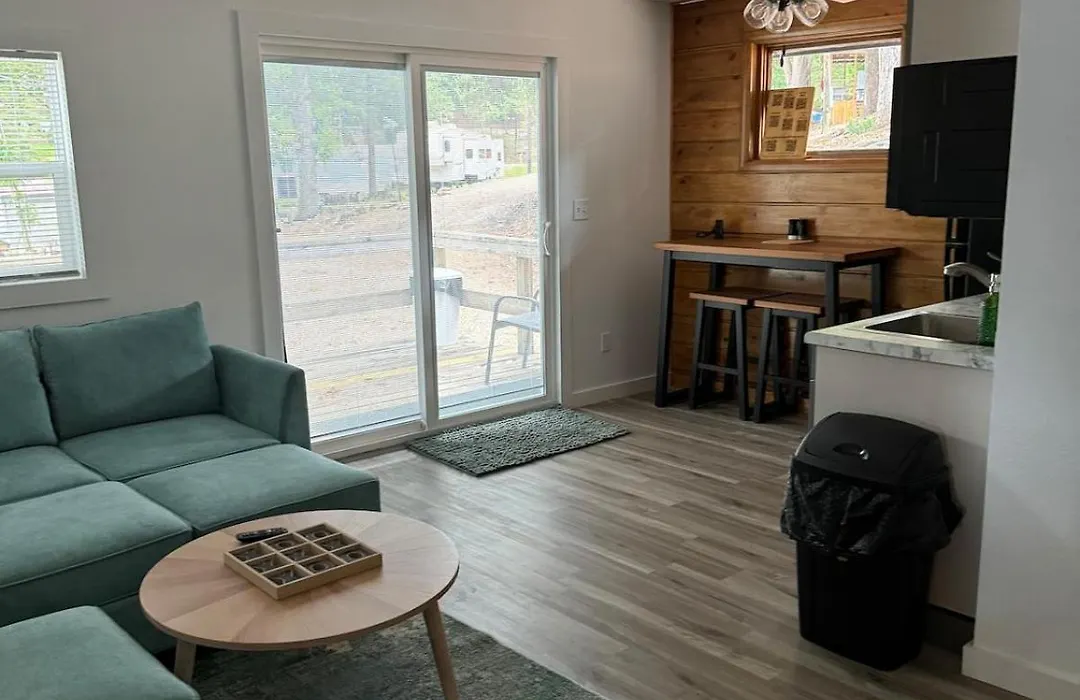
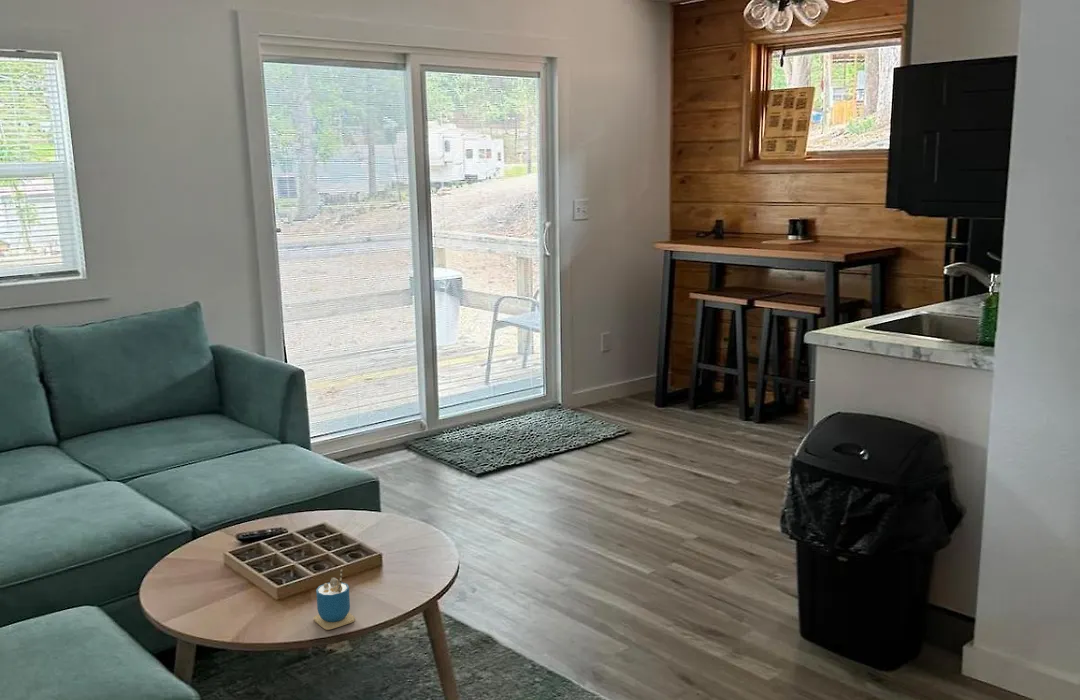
+ cup (332, 593)
